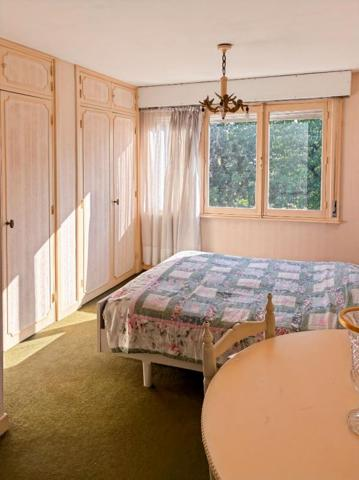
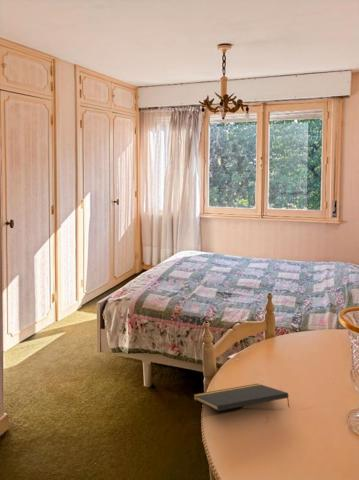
+ notepad (239, 396)
